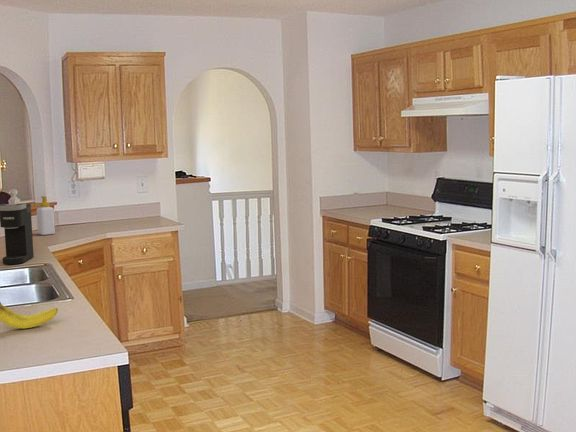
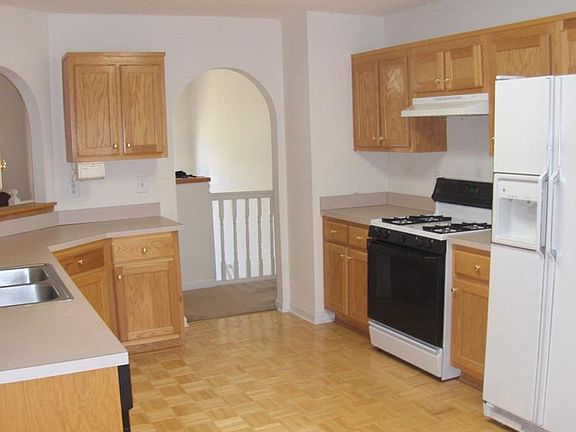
- soap bottle (45, 215)
- fruit (25, 315)
- coffee maker (16, 232)
